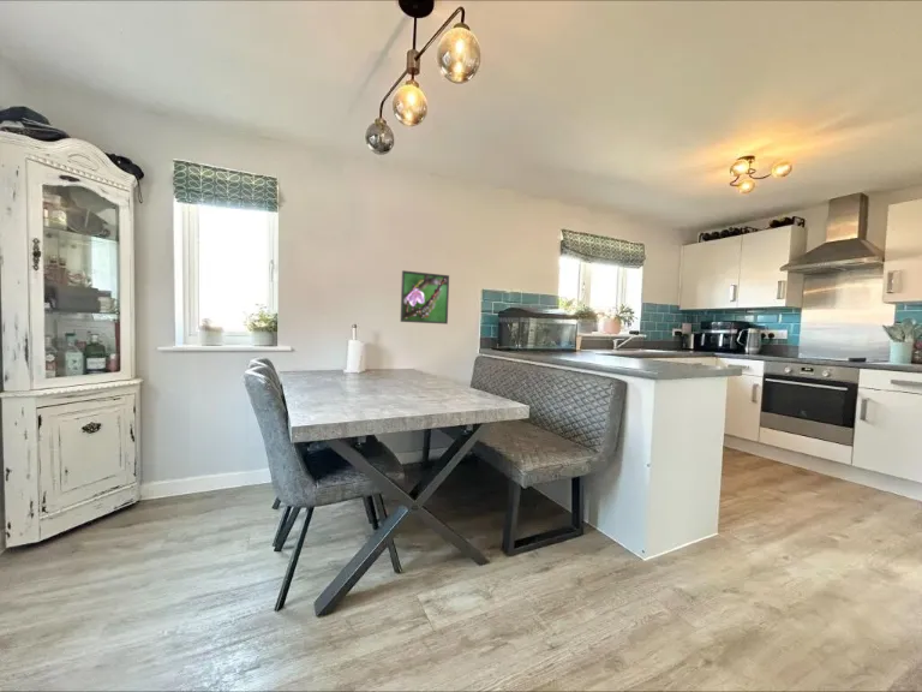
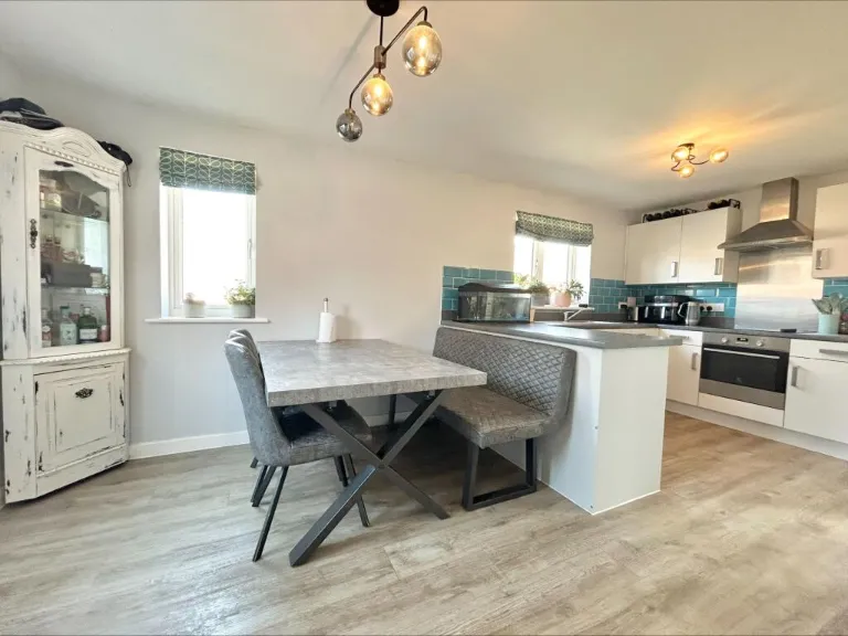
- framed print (425, 298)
